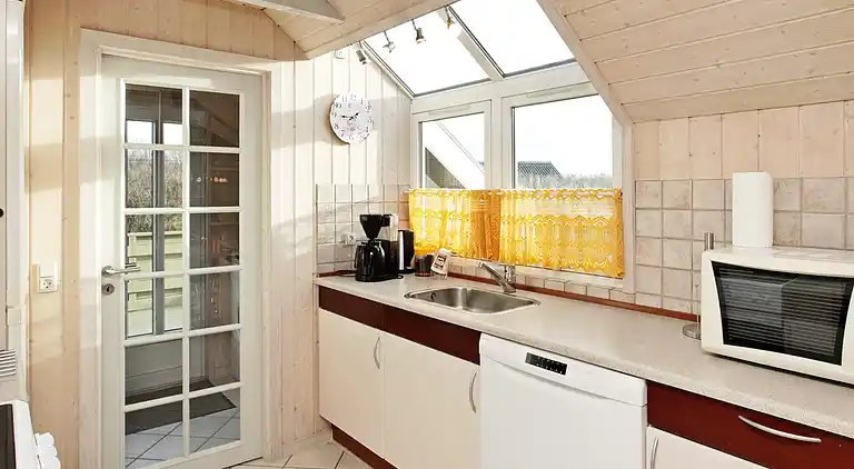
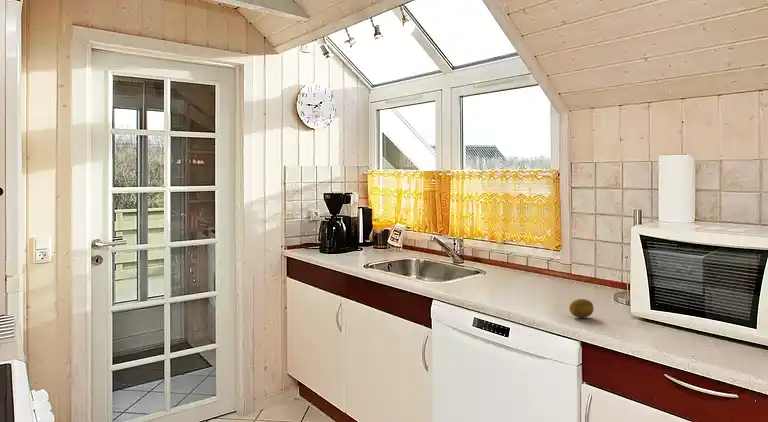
+ fruit (581, 308)
